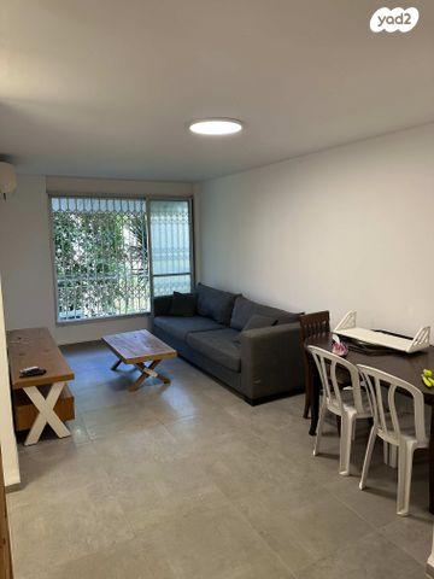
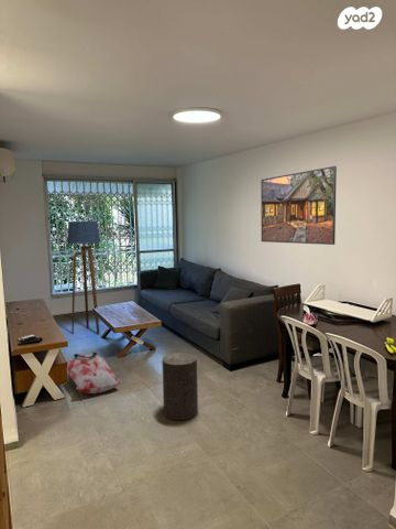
+ floor lamp (86, 278)
+ stool (179, 385)
+ bag (90, 371)
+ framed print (294, 208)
